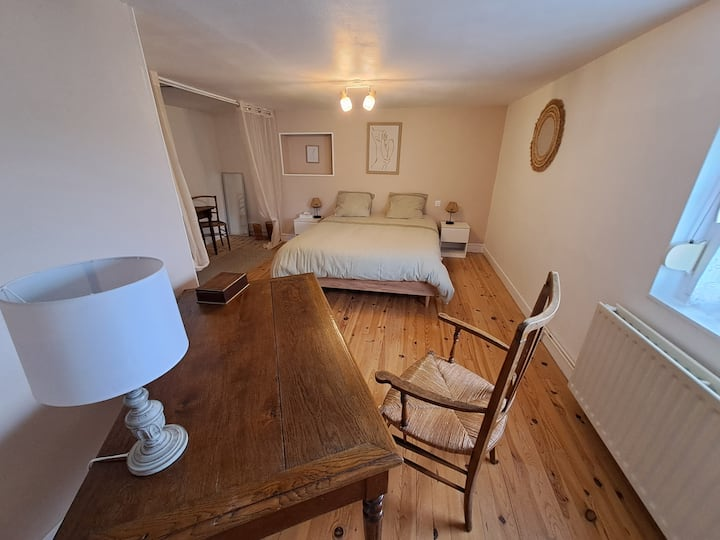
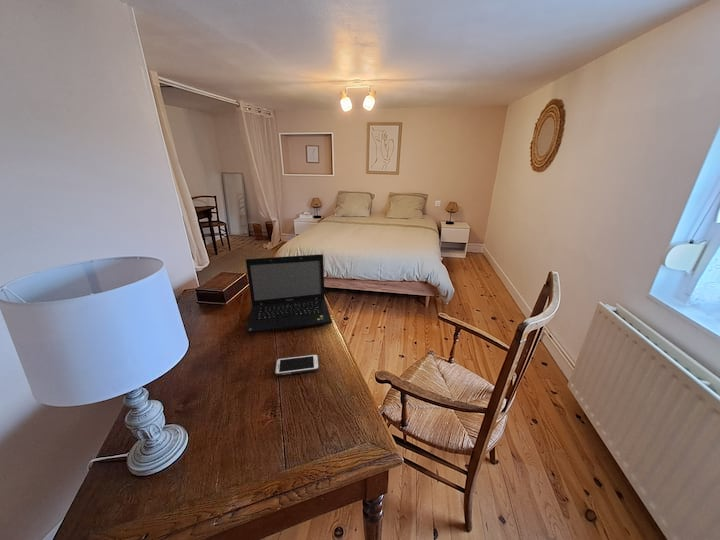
+ laptop (288, 291)
+ cell phone (297, 364)
